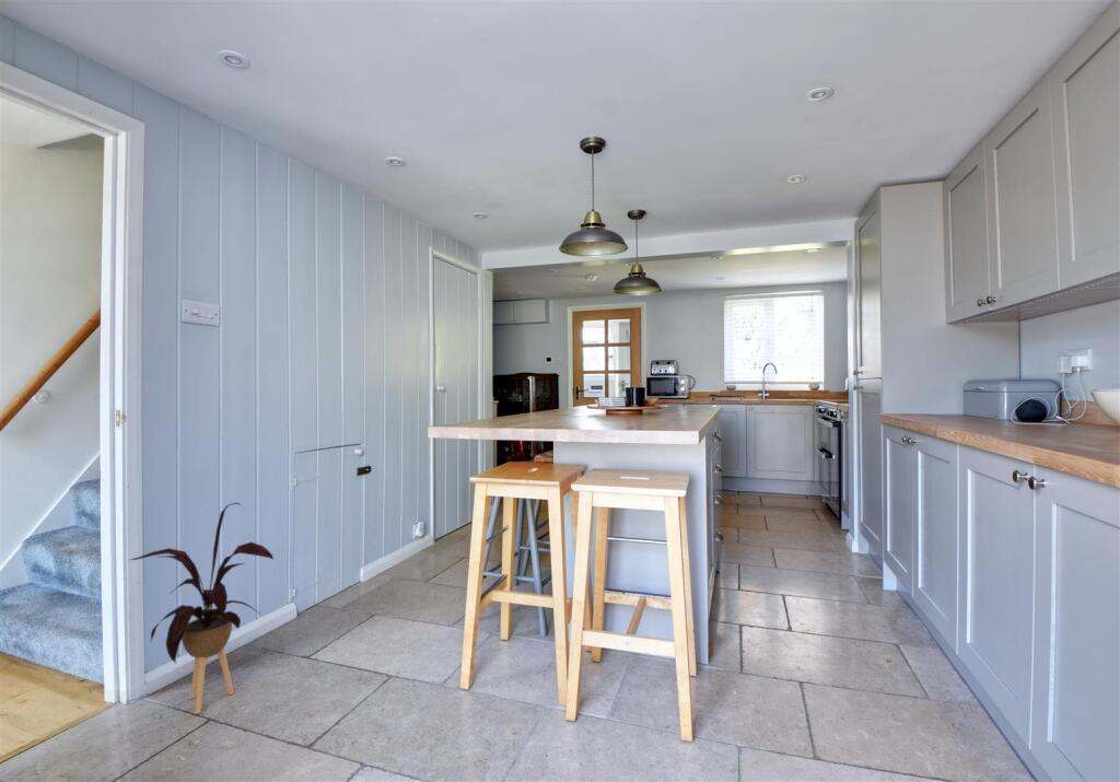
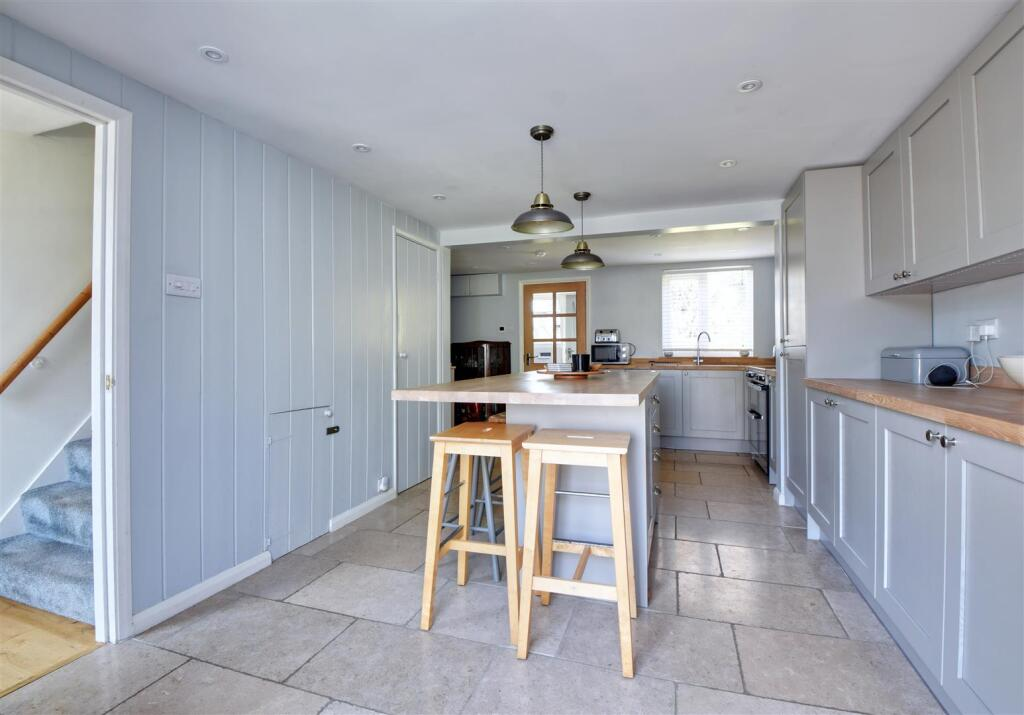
- house plant (201, 607)
